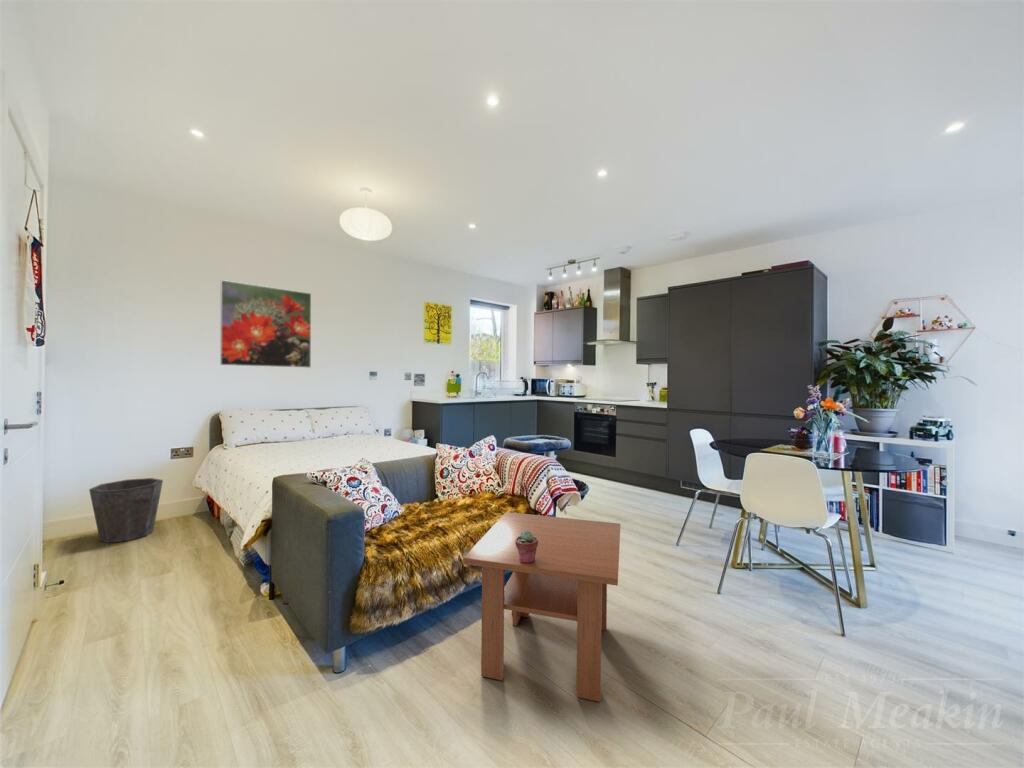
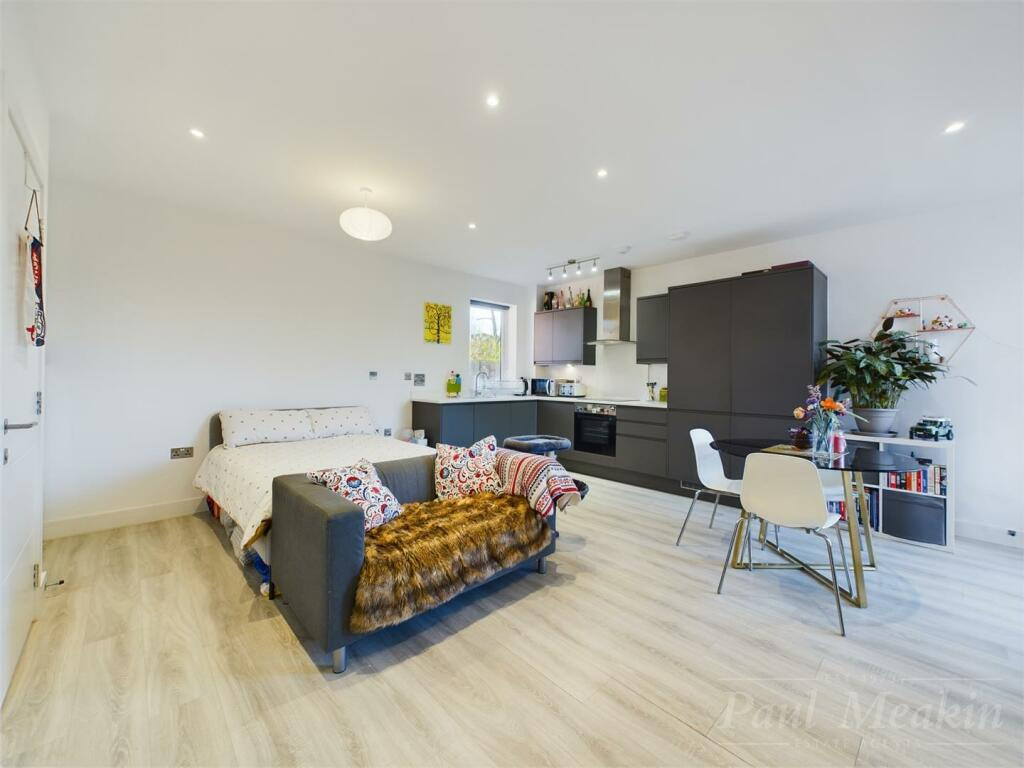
- waste bin (127, 509)
- coffee table (550, 594)
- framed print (268, 326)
- potted succulent (526, 544)
